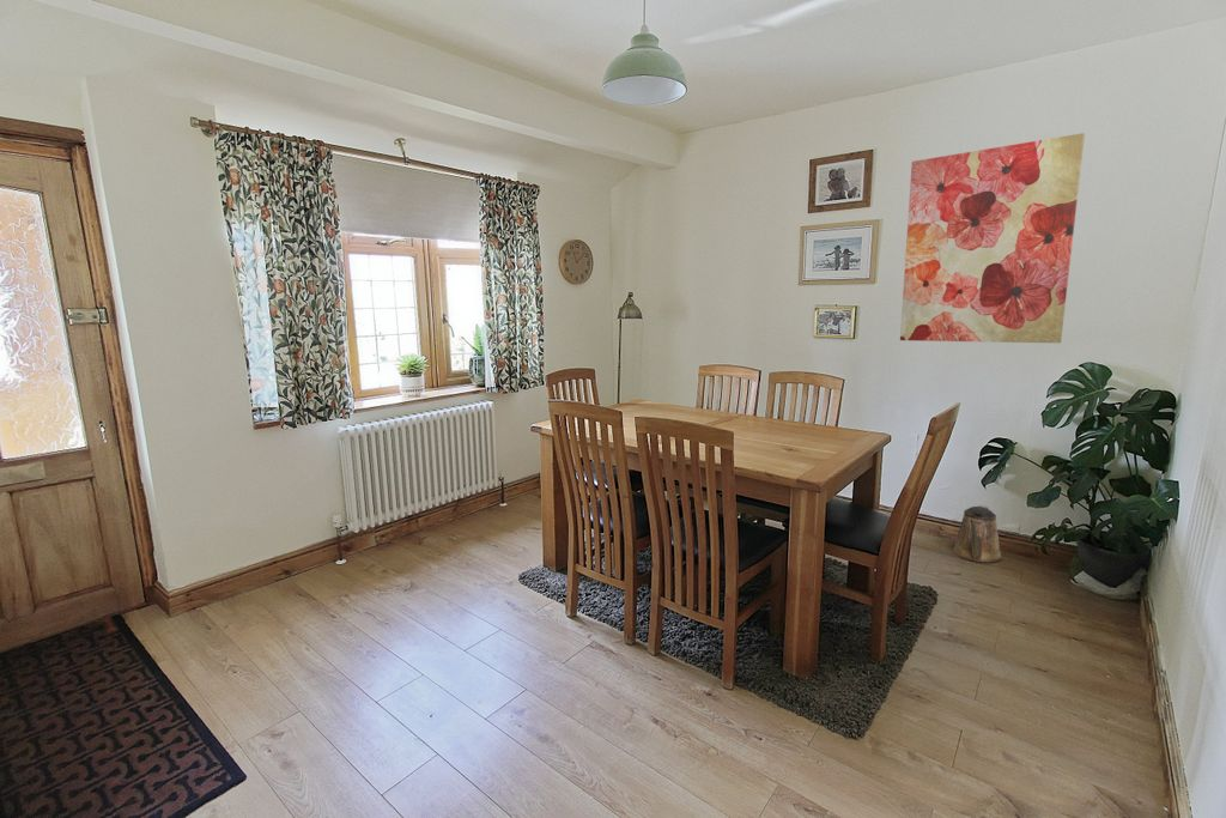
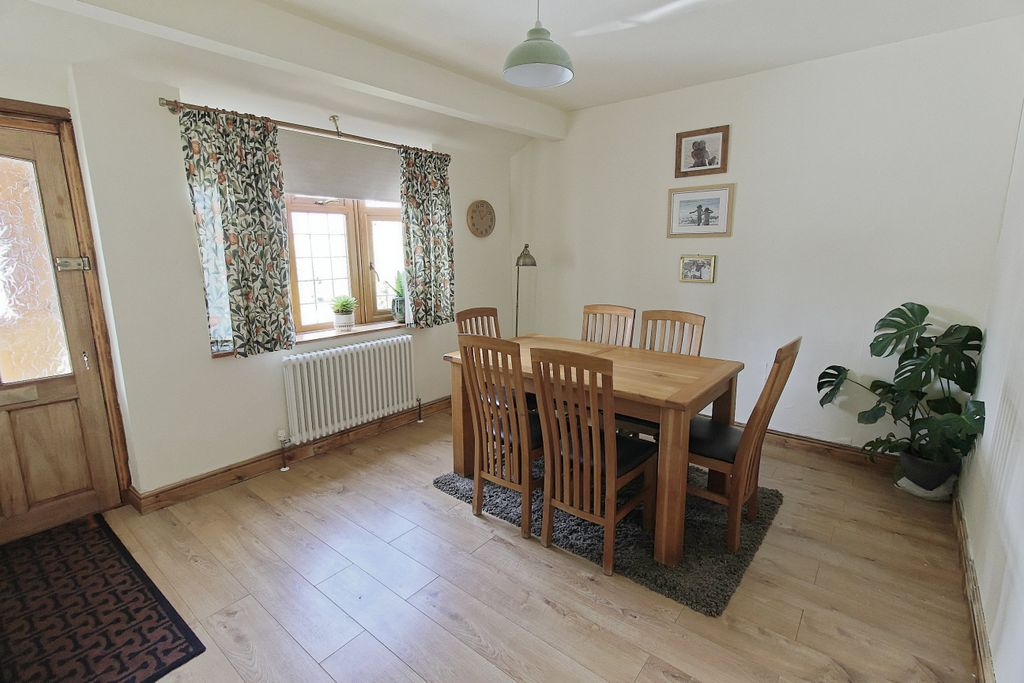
- watering can (977, 532)
- wall art (983, 247)
